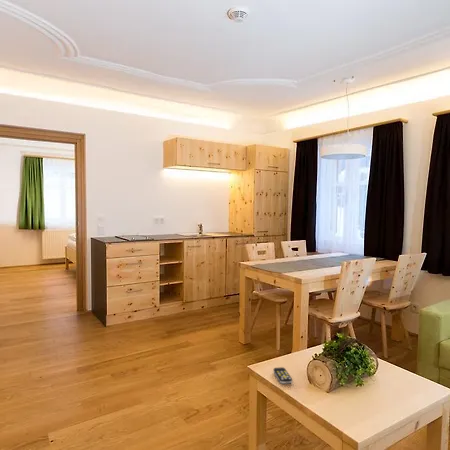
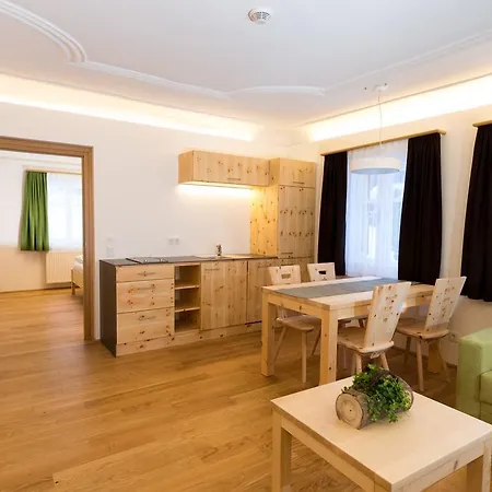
- remote control (282, 375)
